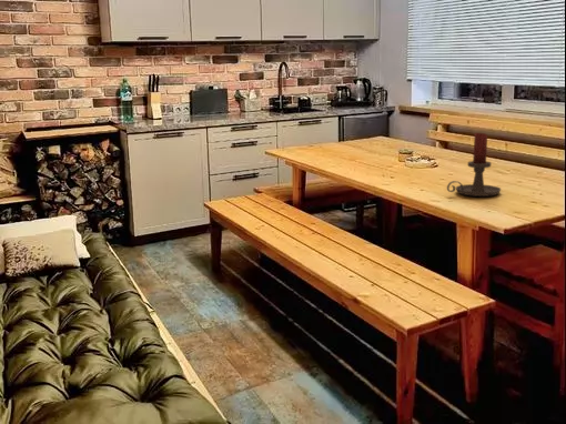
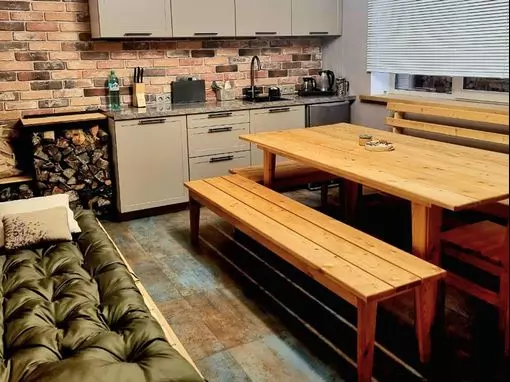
- candle holder (473, 163)
